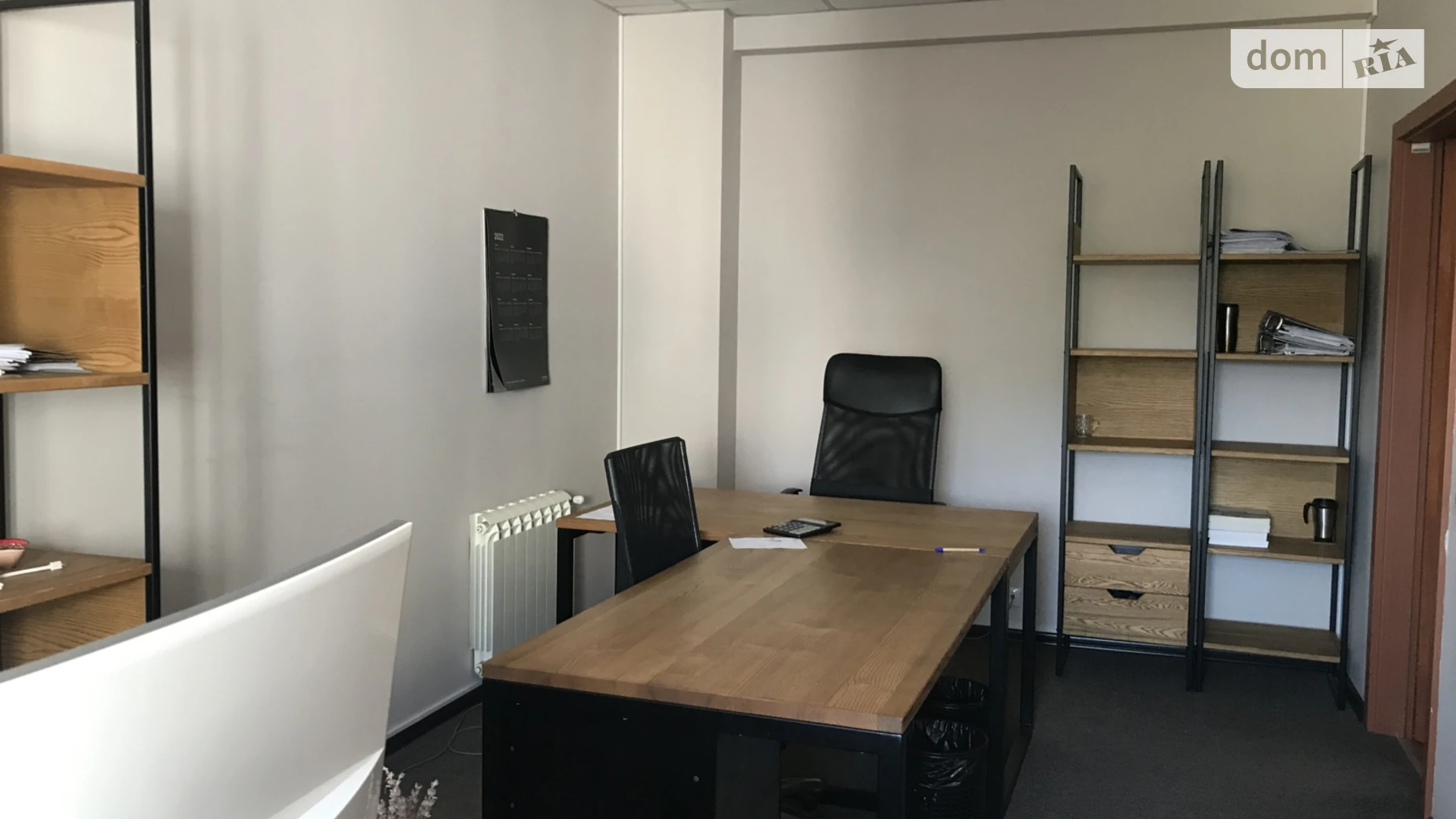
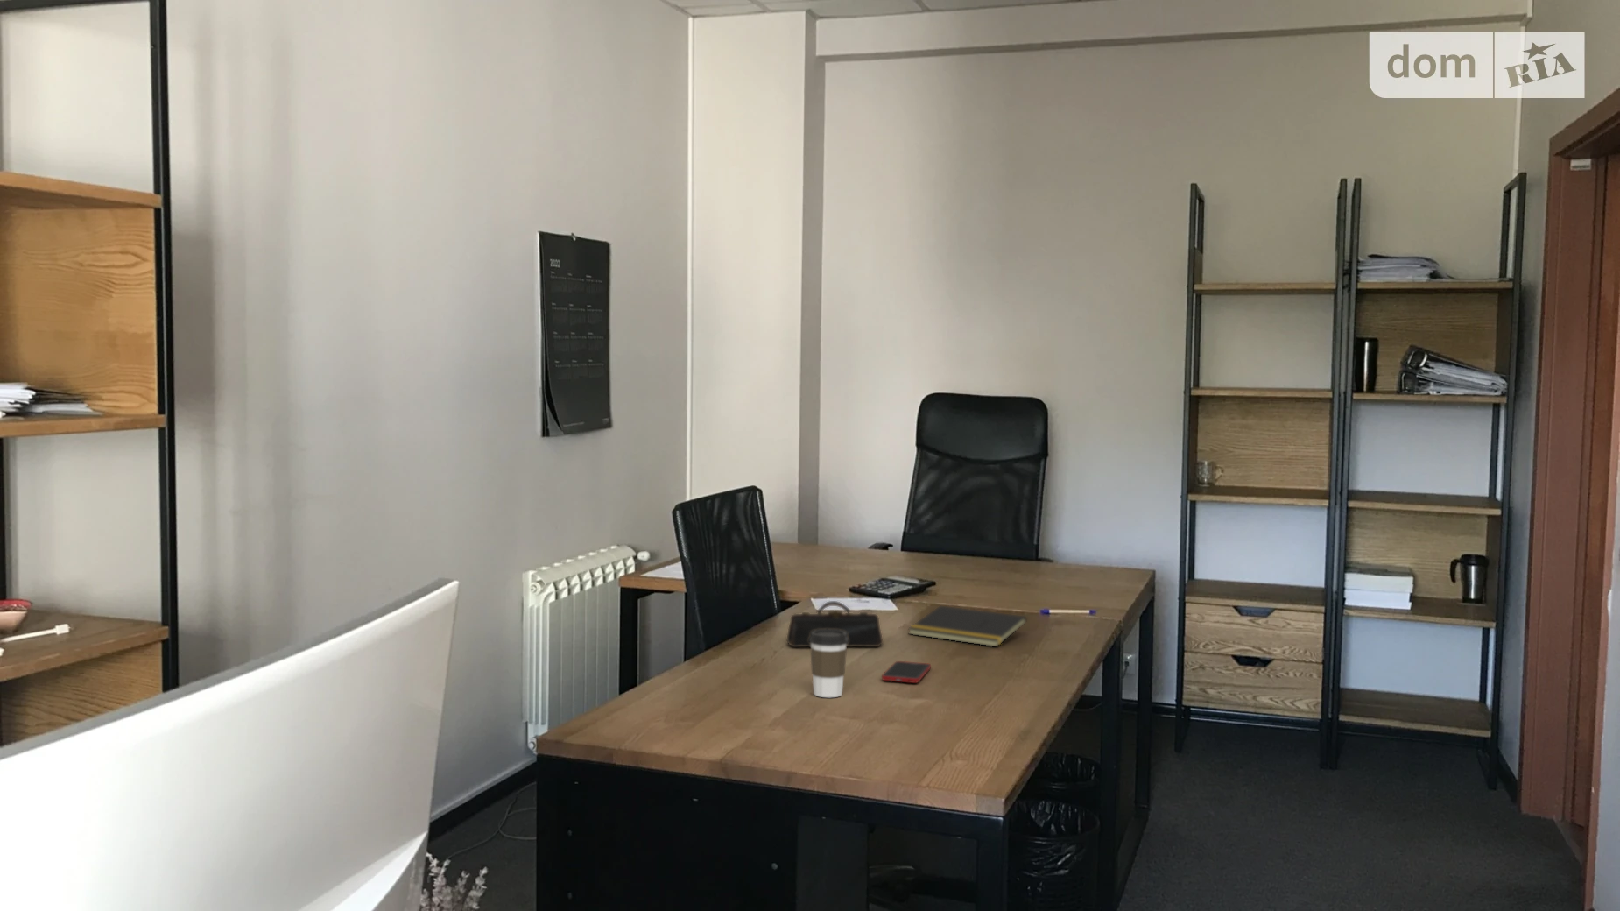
+ pencil case (834, 622)
+ notepad (967, 624)
+ cell phone (907, 672)
+ coffee cup (829, 663)
